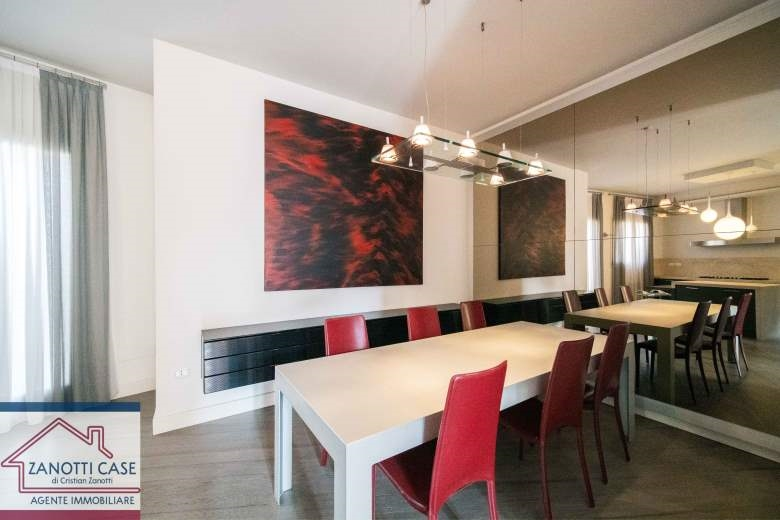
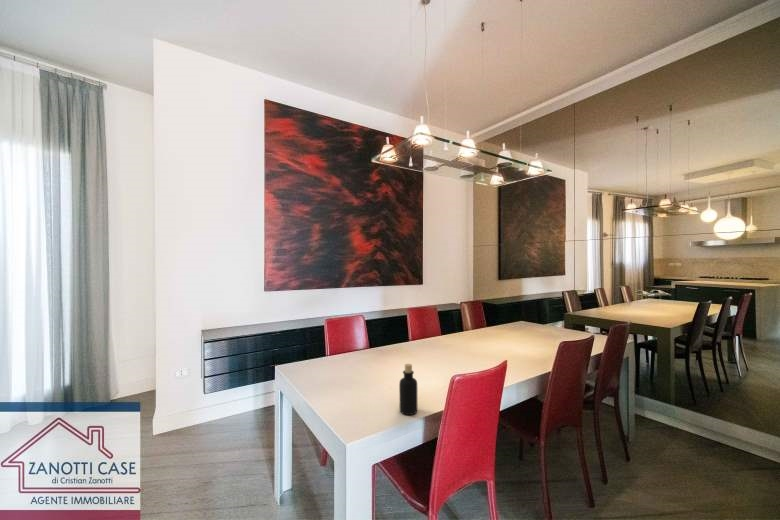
+ bottle (408, 388)
